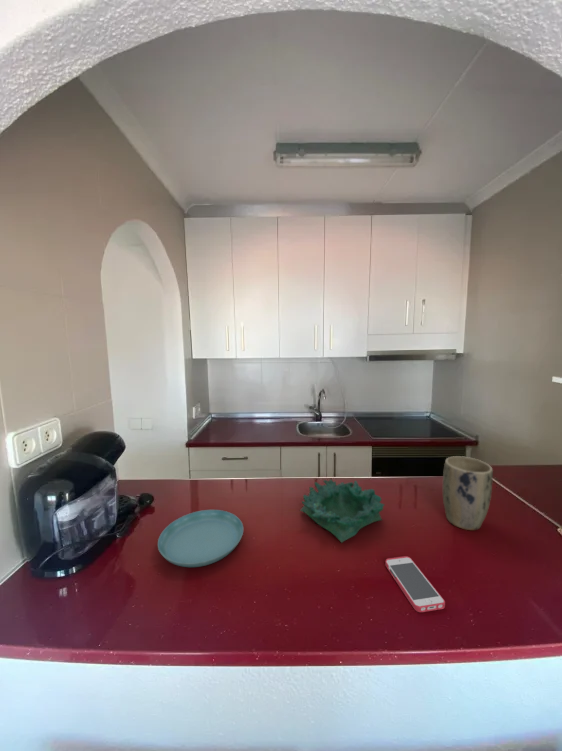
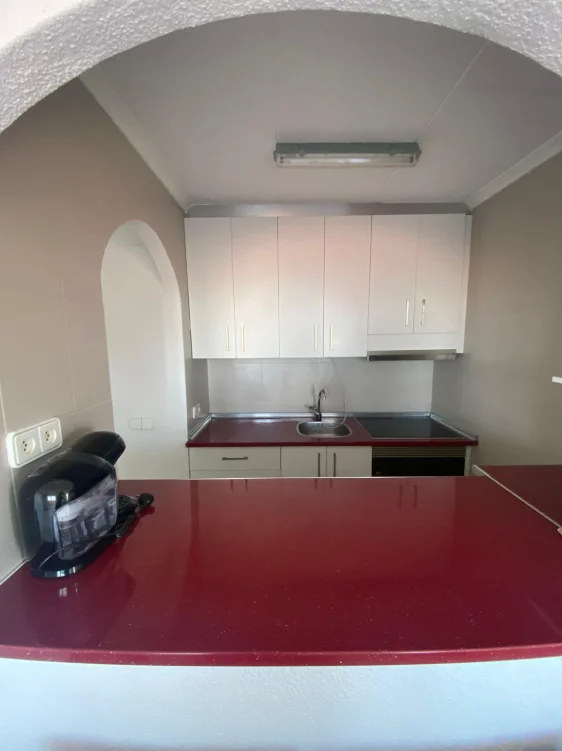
- smartphone (412, 581)
- saucer (202, 537)
- plant pot (465, 493)
- decorative bowl (340, 506)
